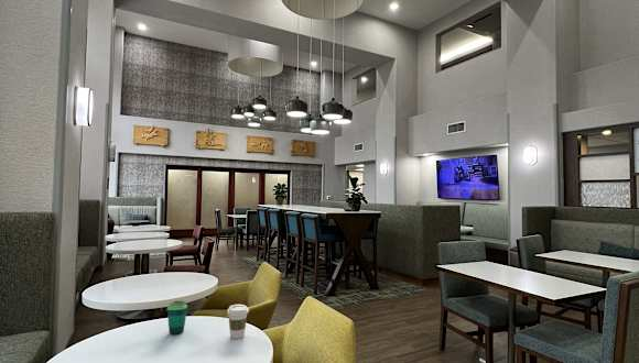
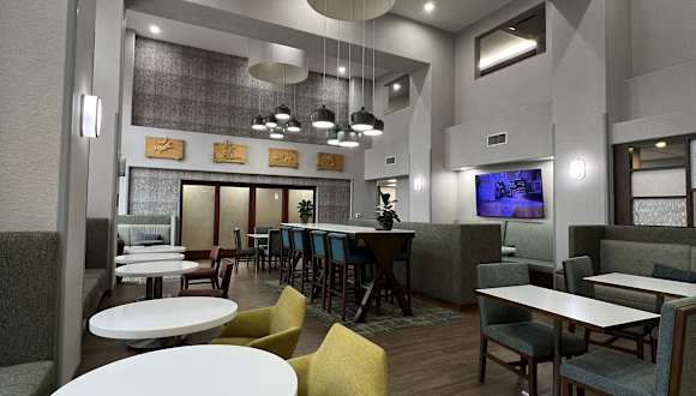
- cup (176, 317)
- coffee cup (237, 321)
